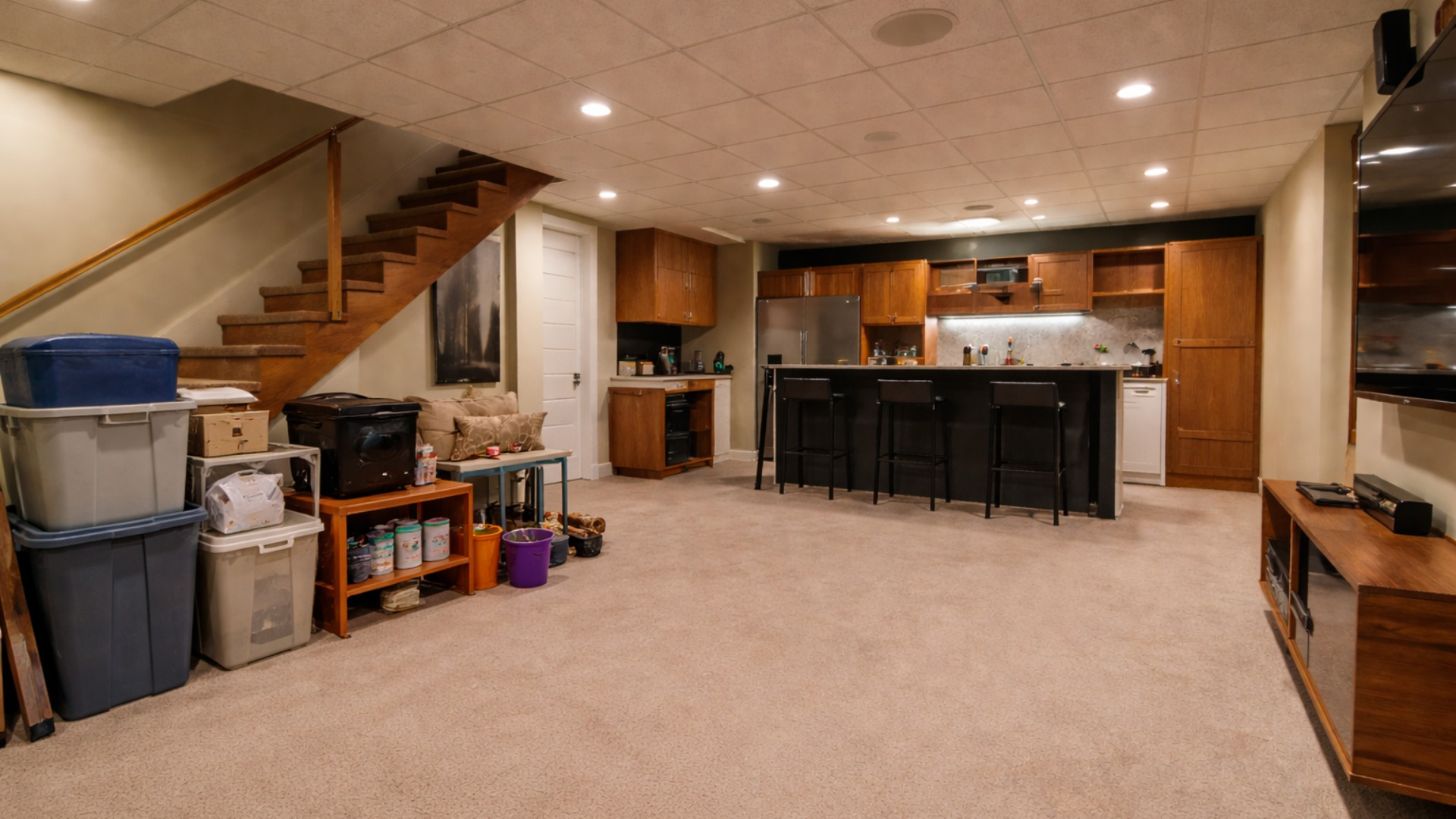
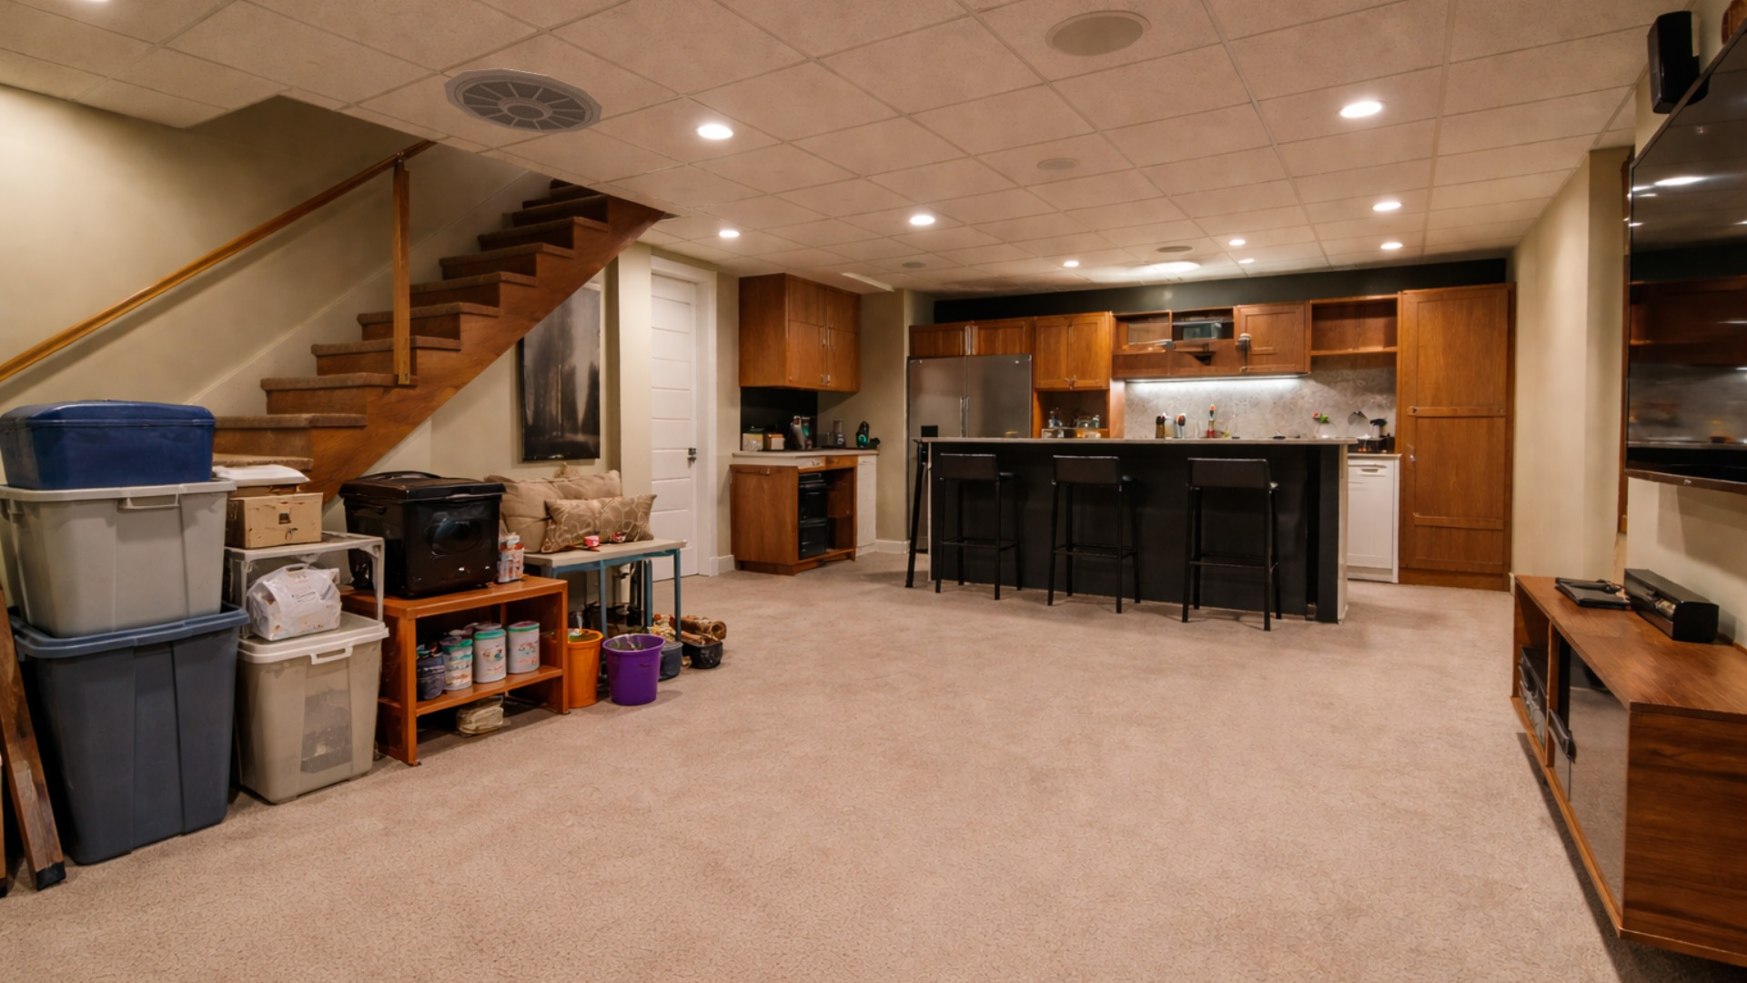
+ ceiling vent (526, 107)
